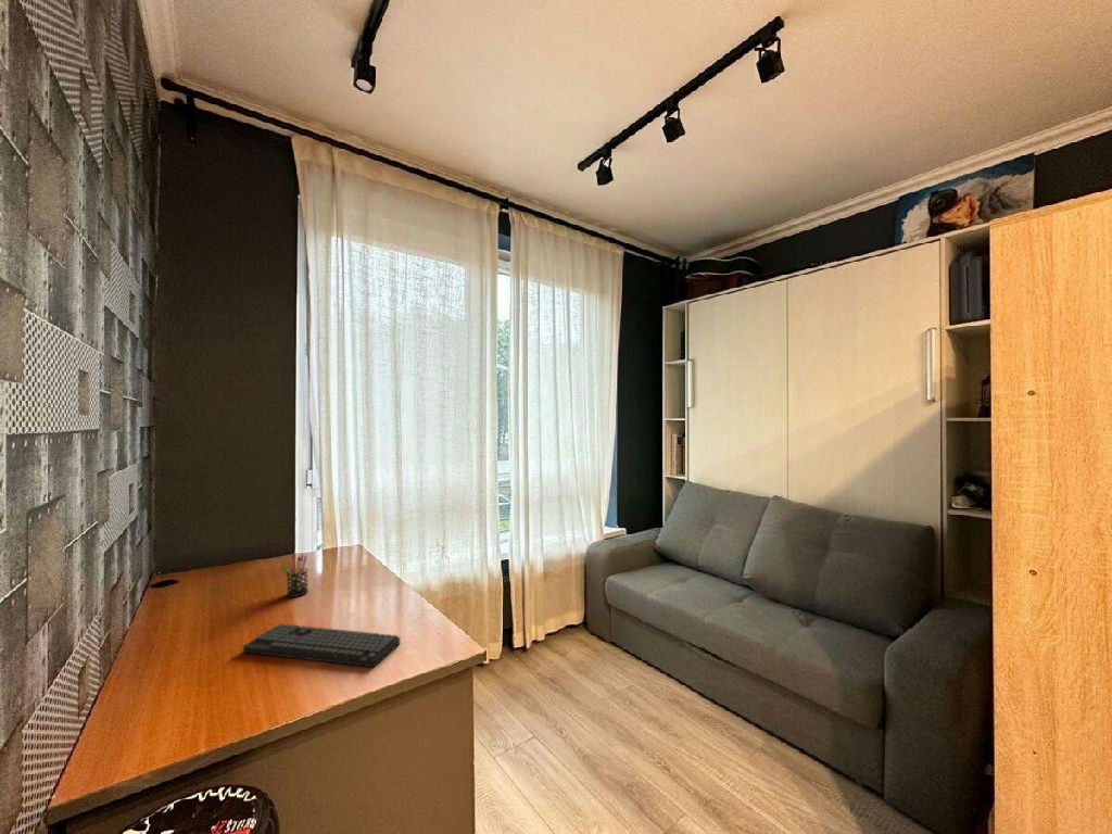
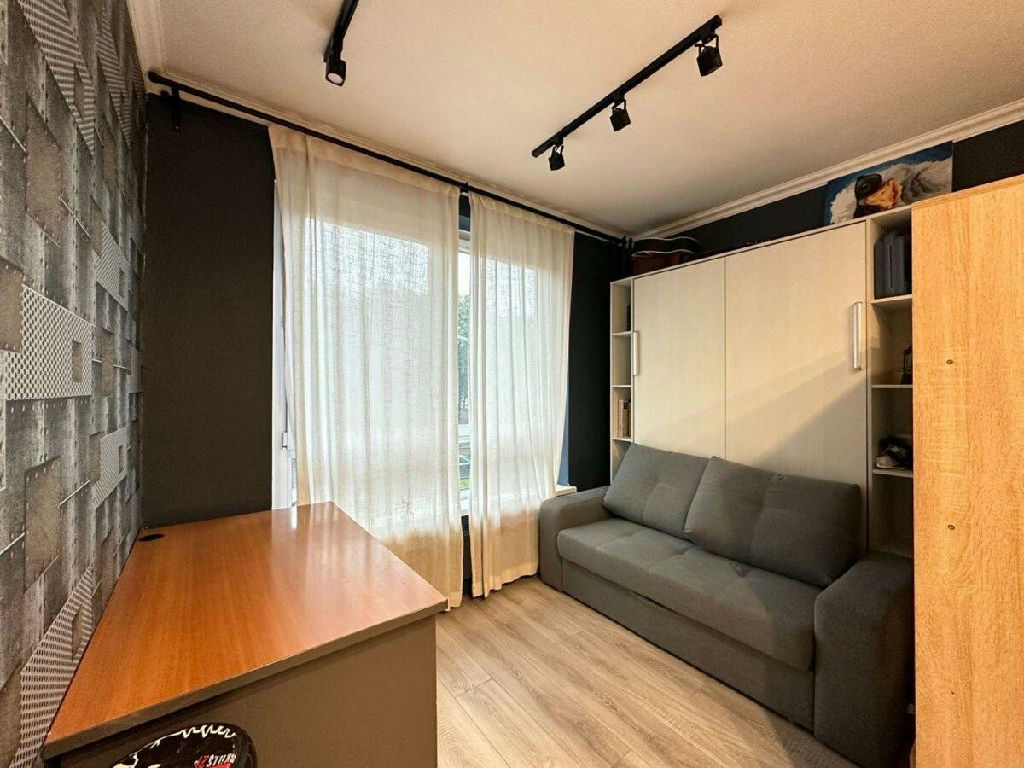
- keyboard (323, 643)
- pen holder (294, 573)
